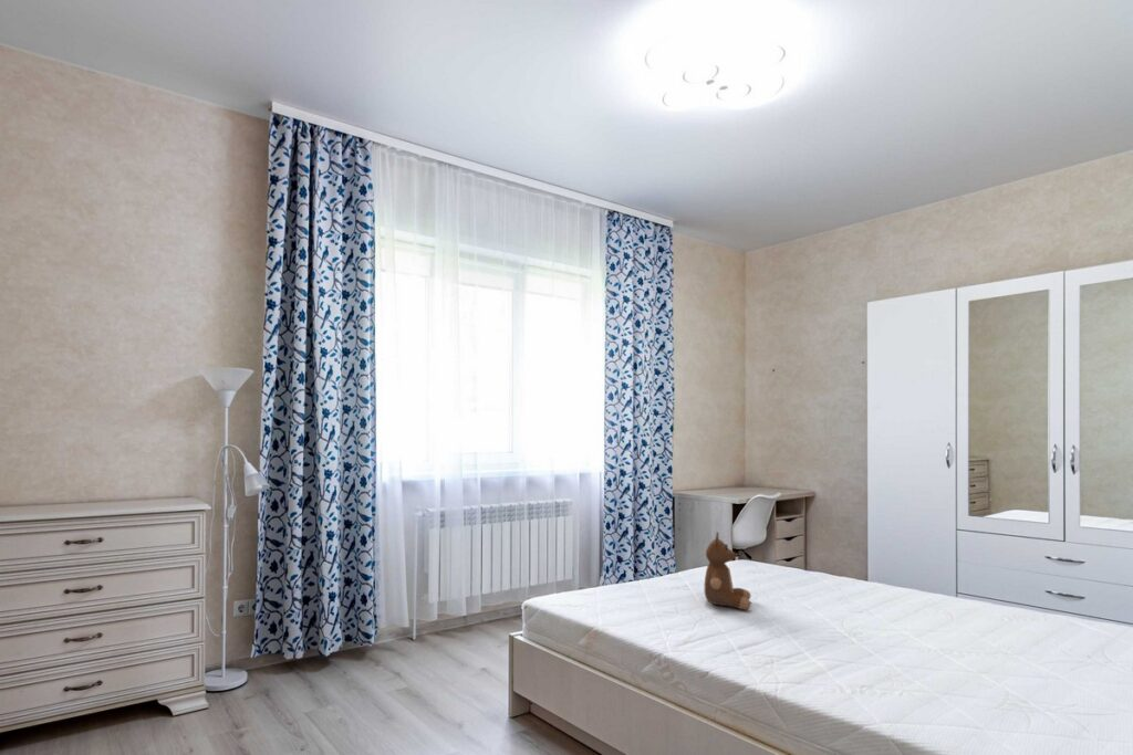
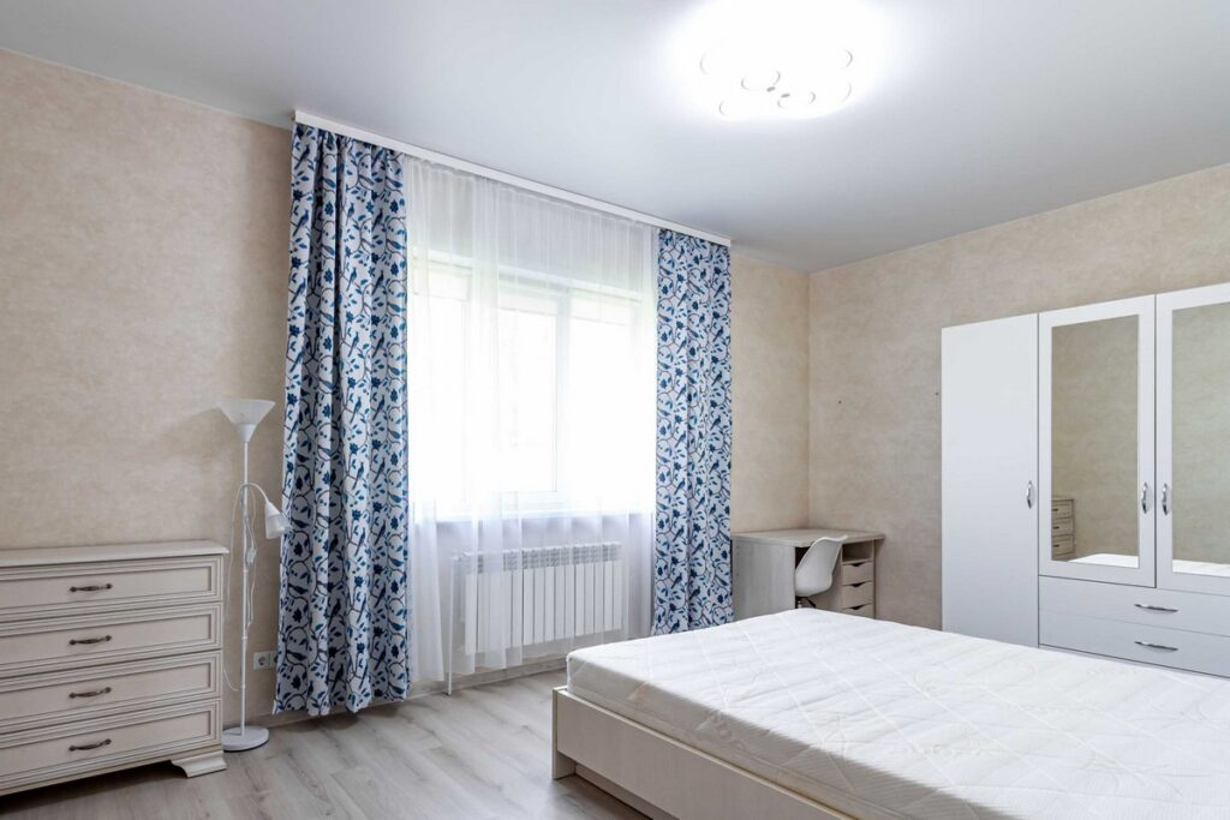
- teddy bear (727, 568)
